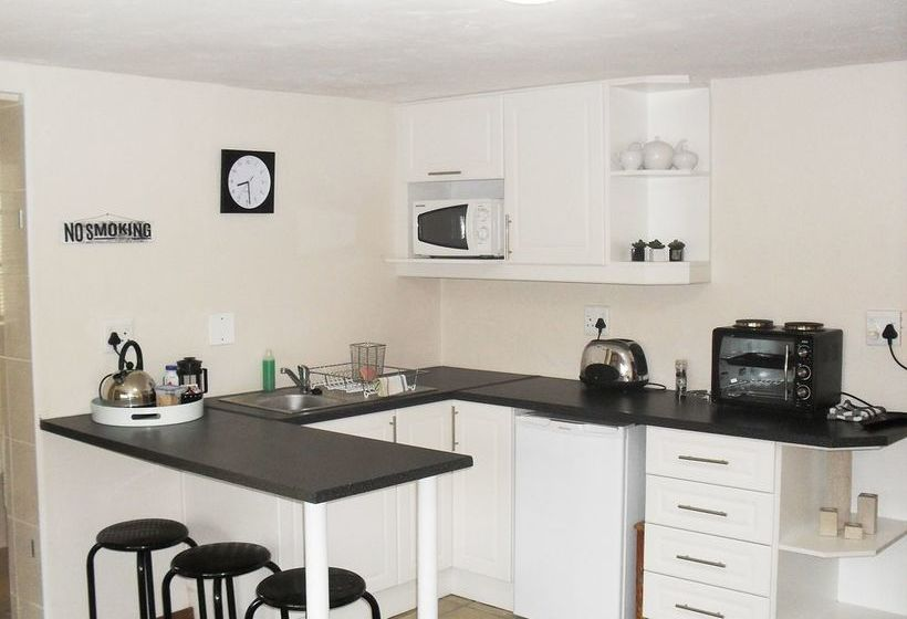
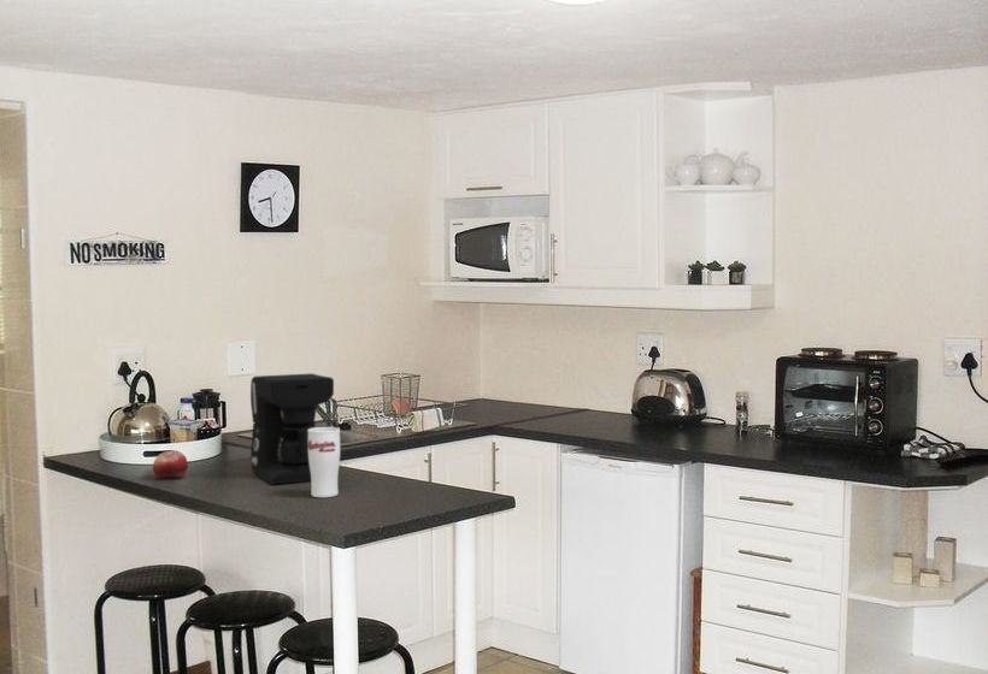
+ cup (324, 462)
+ coffee maker (290, 426)
+ fruit (171, 463)
